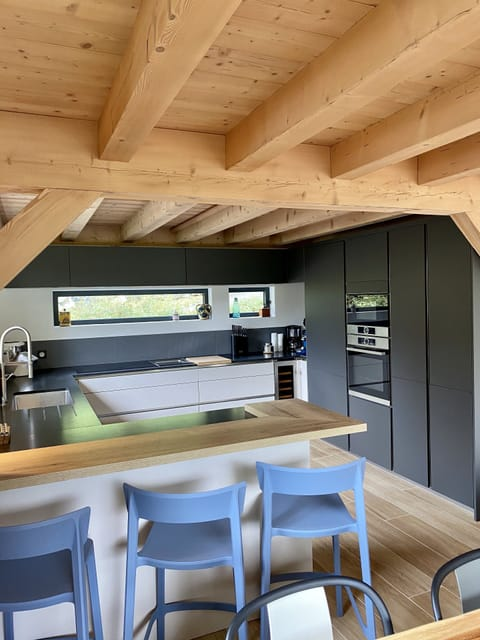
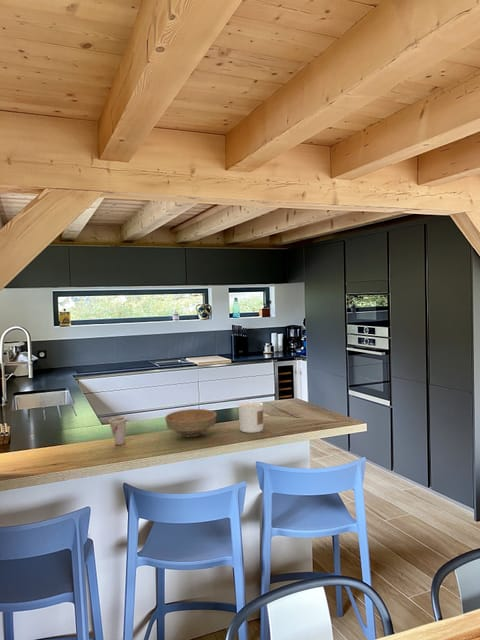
+ cup (118, 431)
+ candle (251, 414)
+ bowl (191, 424)
